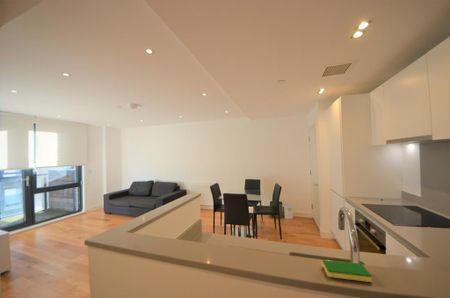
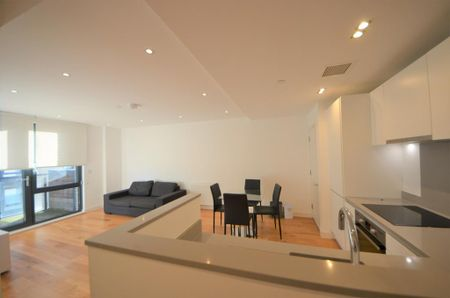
- dish sponge (345, 270)
